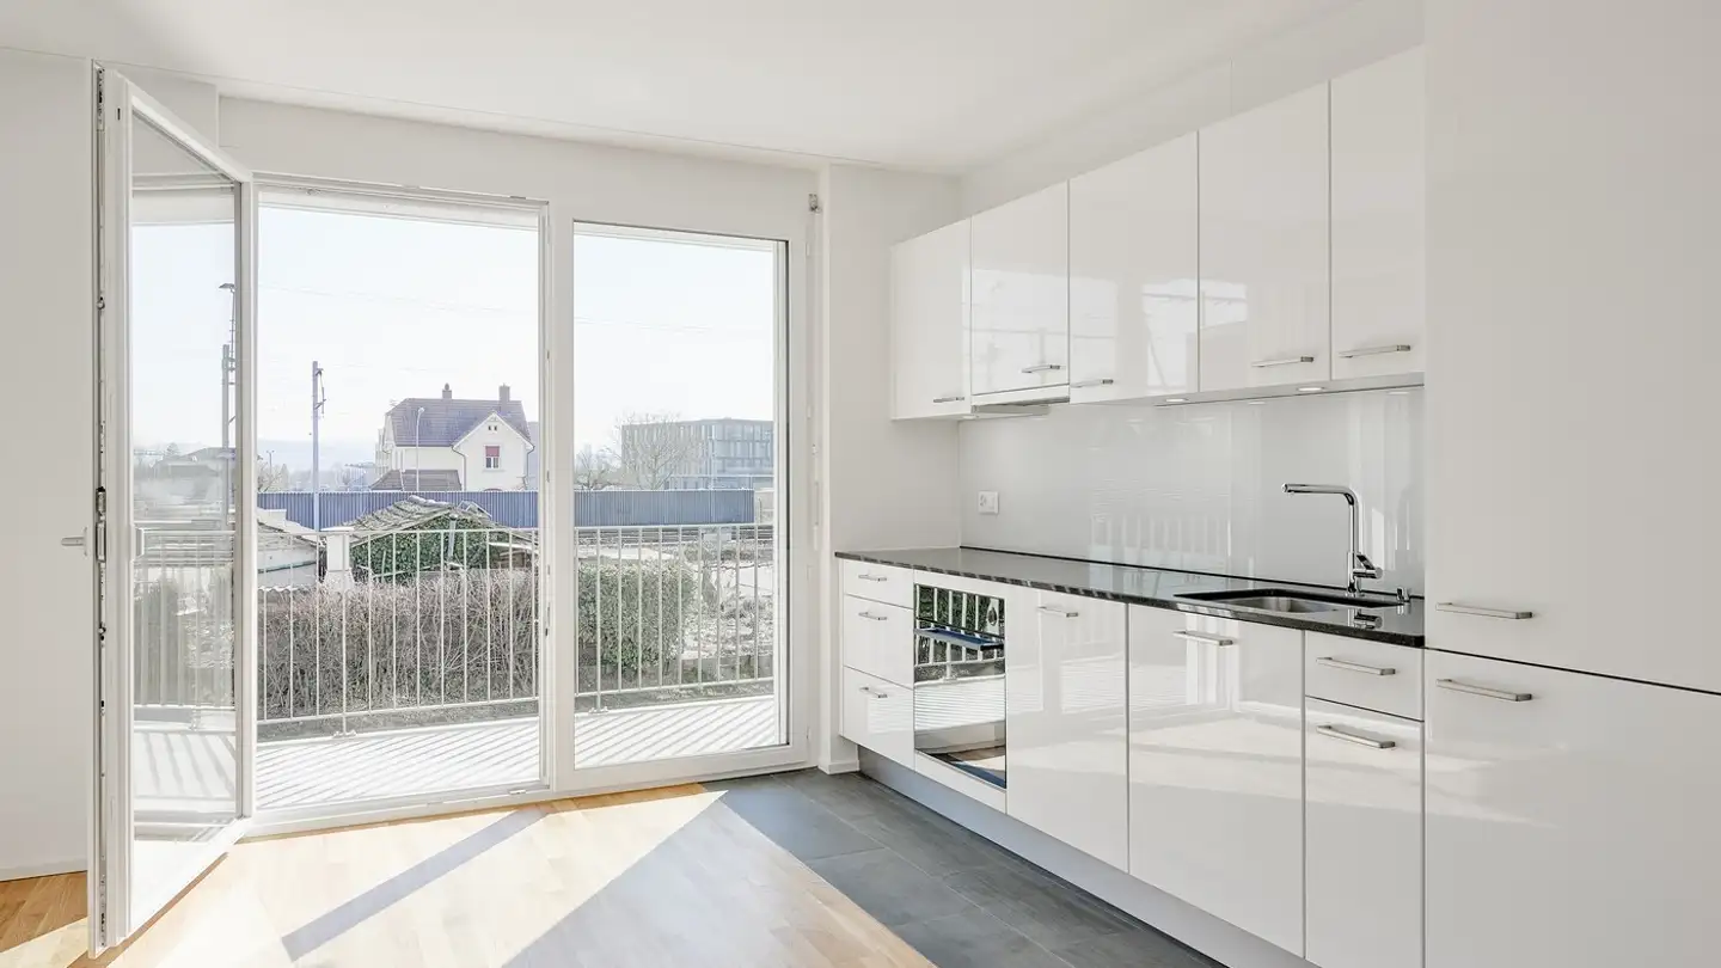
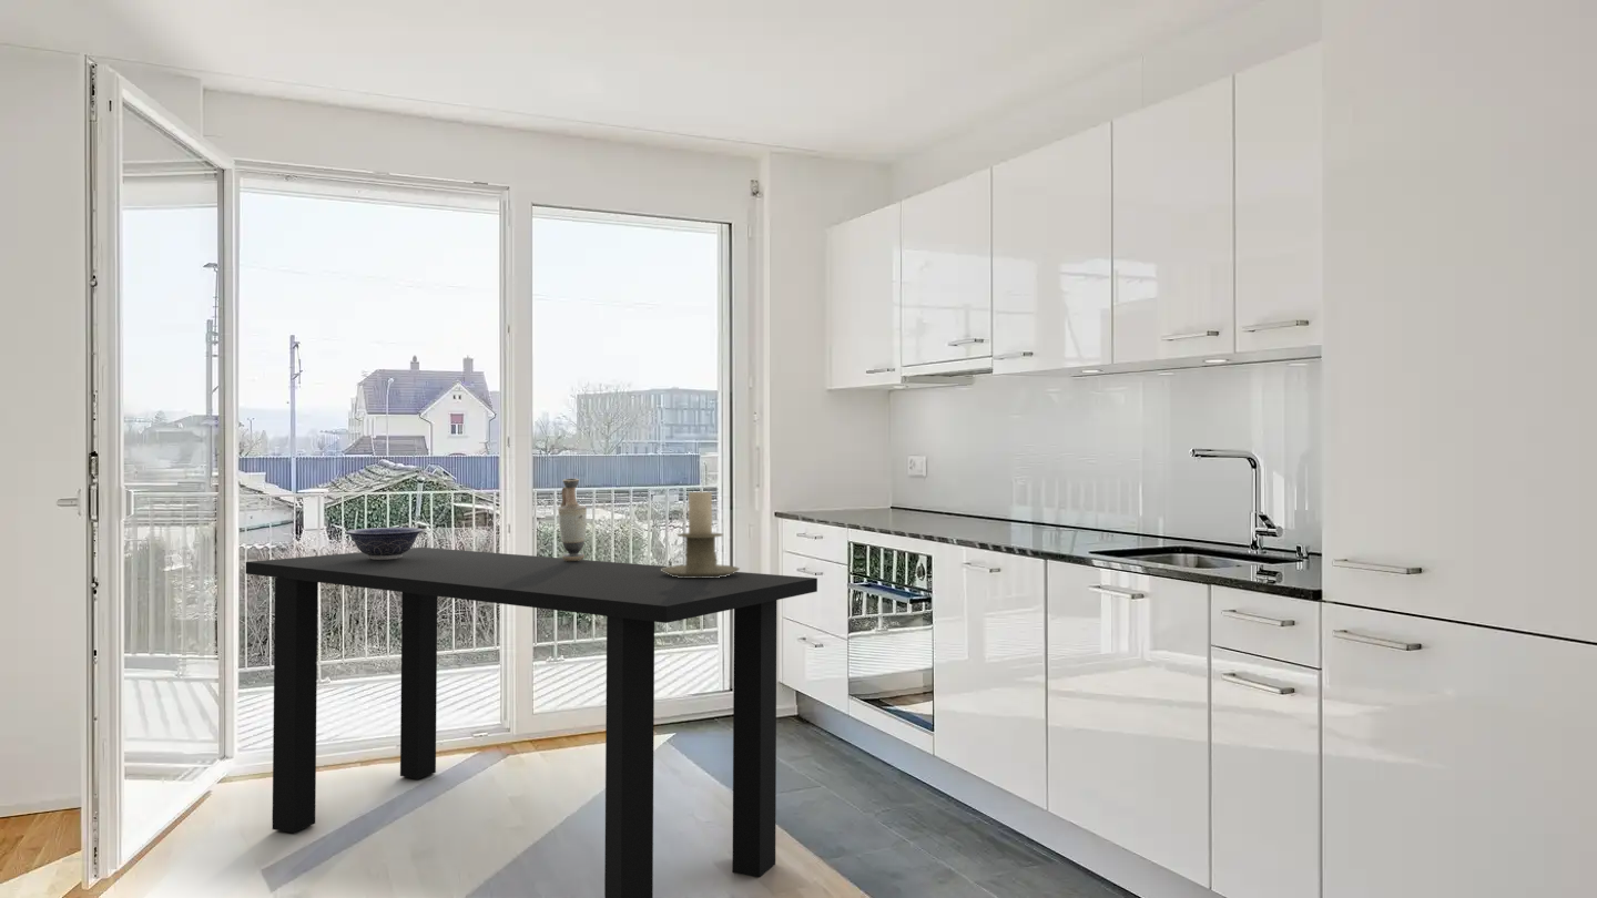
+ vase (572, 518)
+ decorative bowl (385, 543)
+ candle holder (700, 532)
+ dining table (436, 702)
